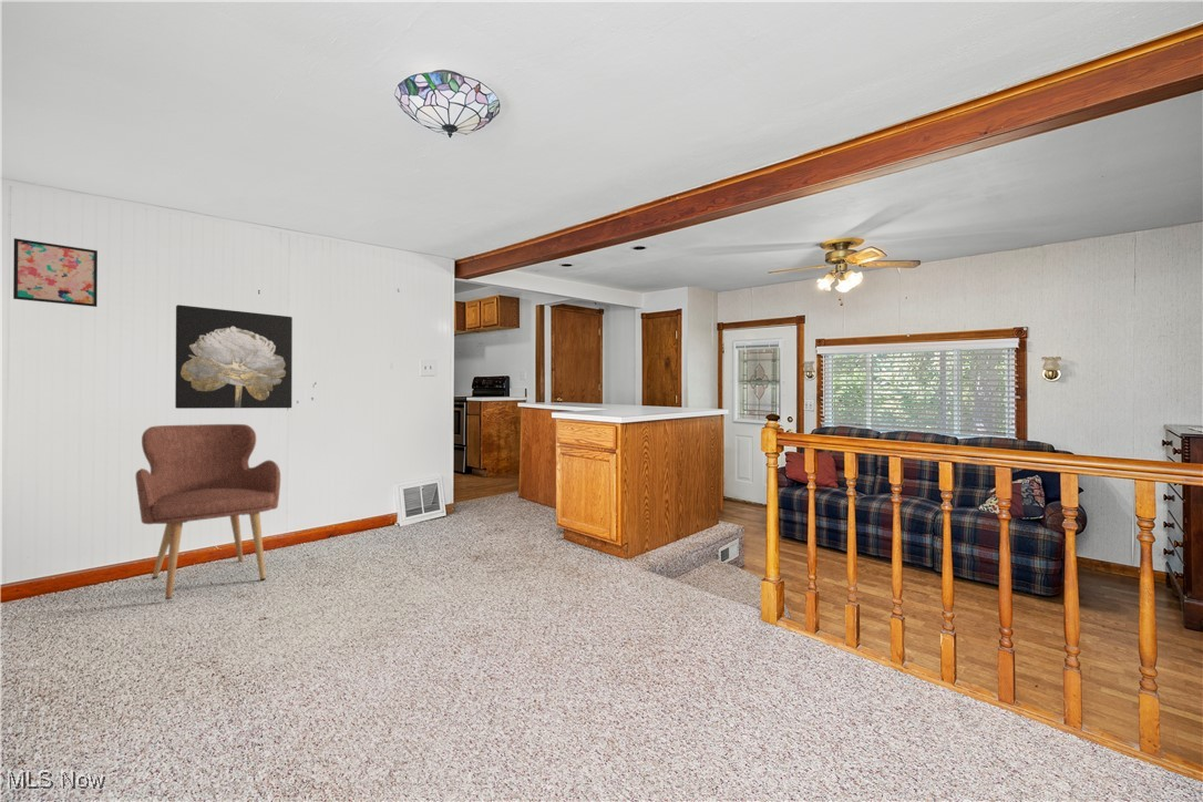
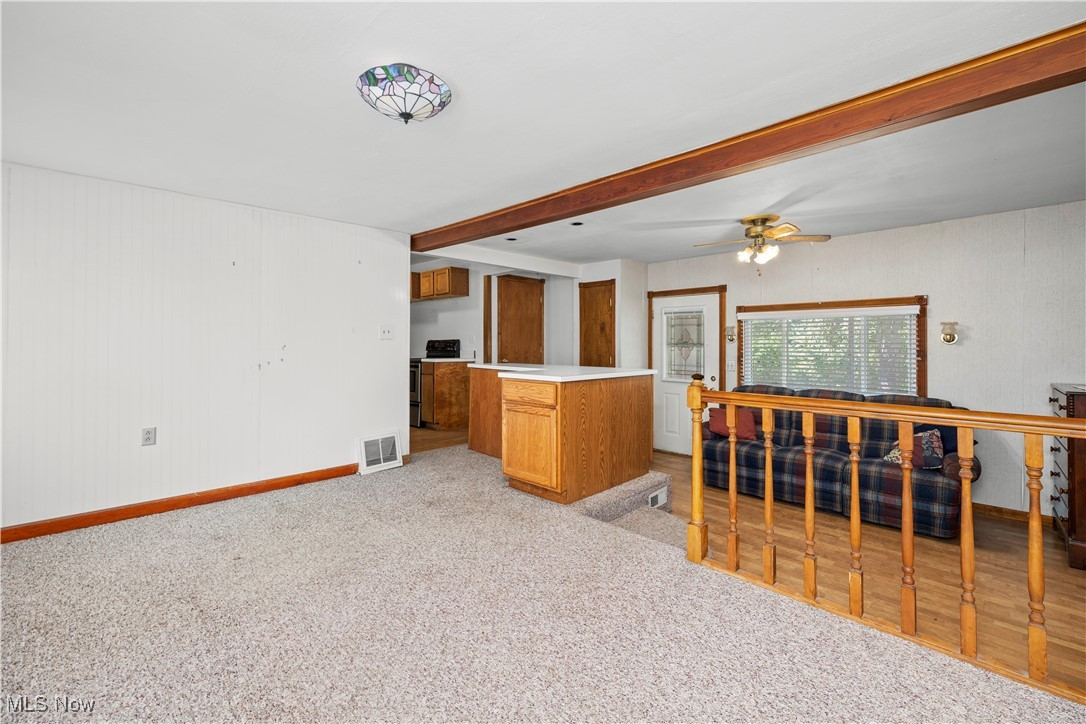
- wall art (56, 274)
- armchair (207, 501)
- wall art (237, 359)
